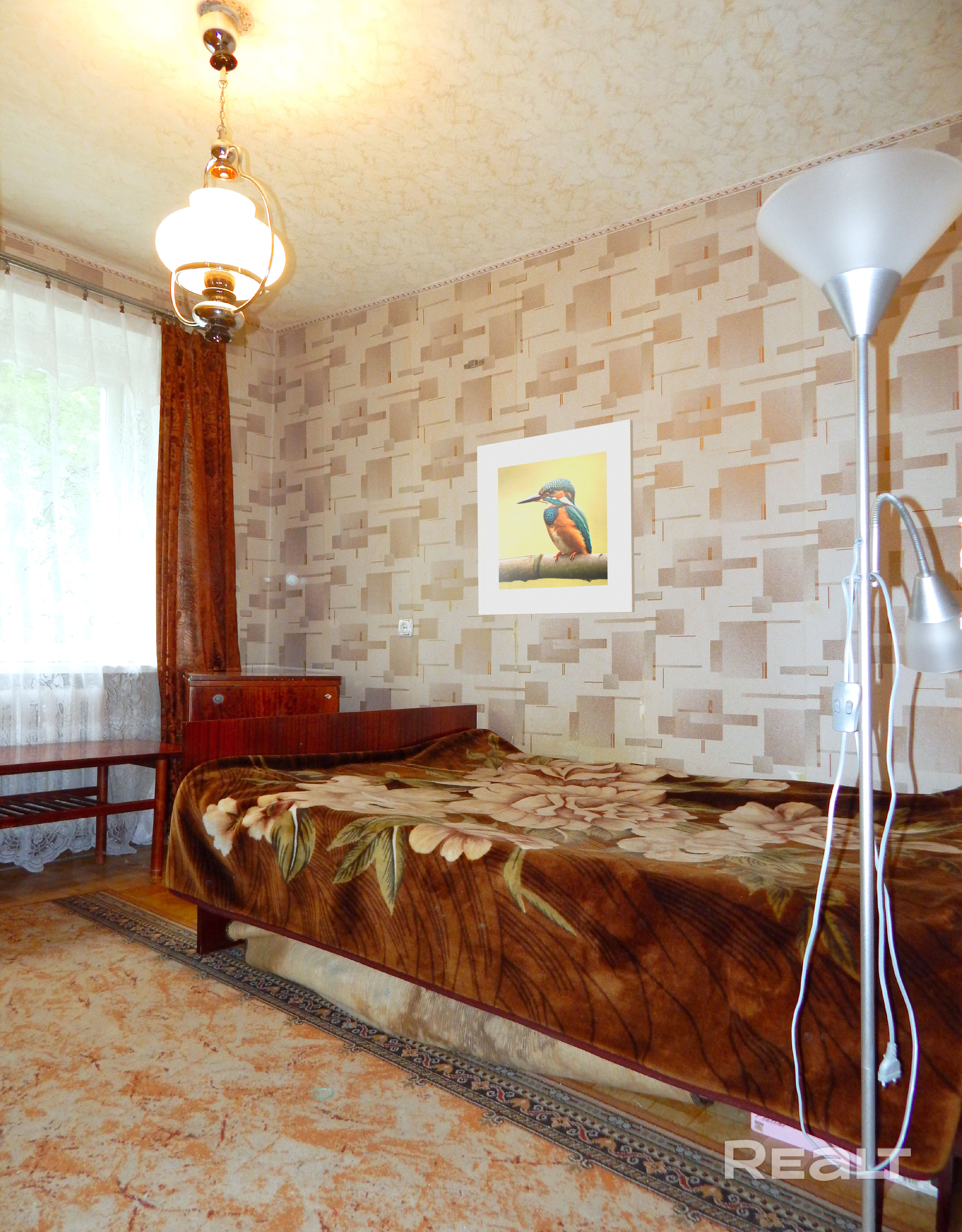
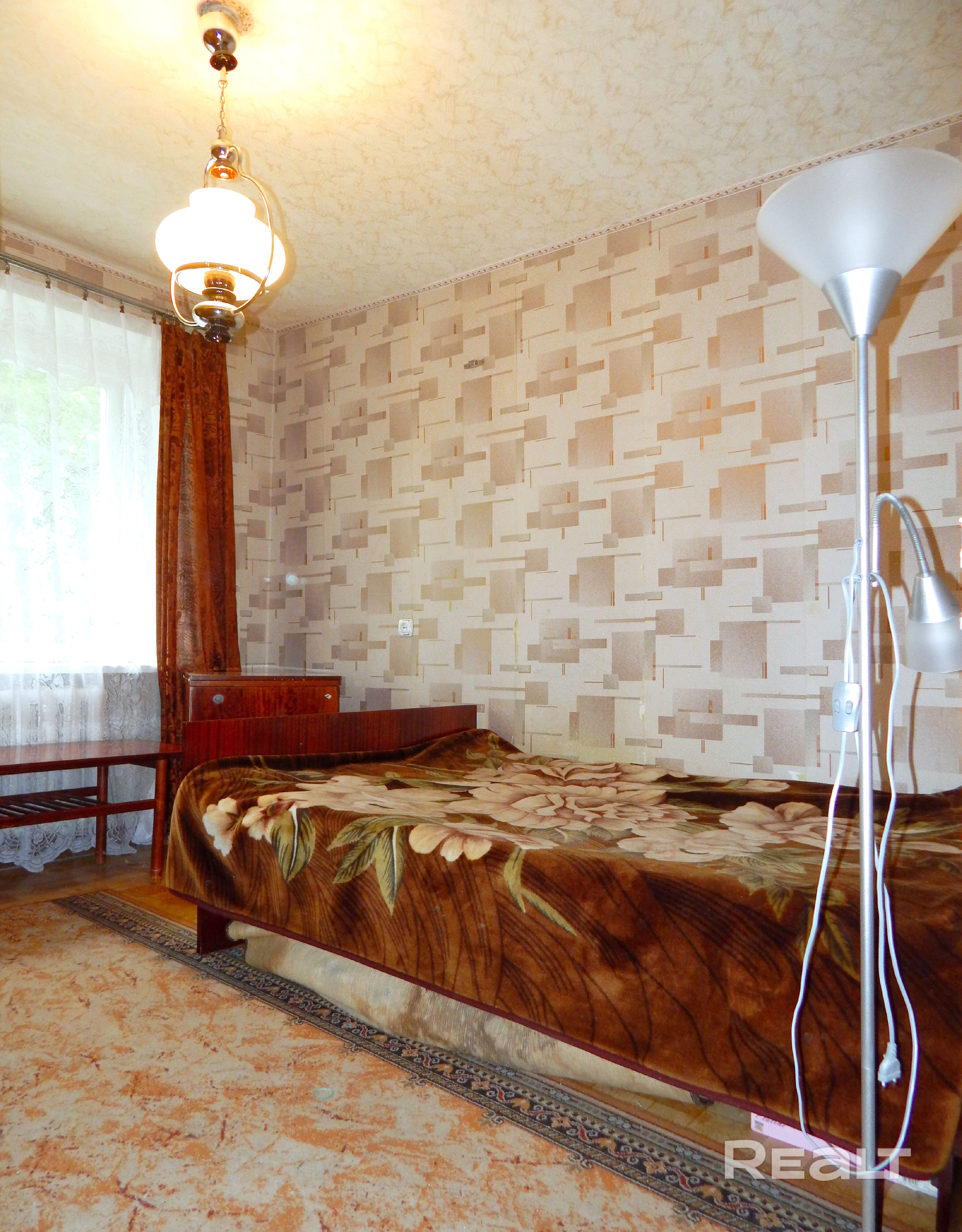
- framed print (551, 524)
